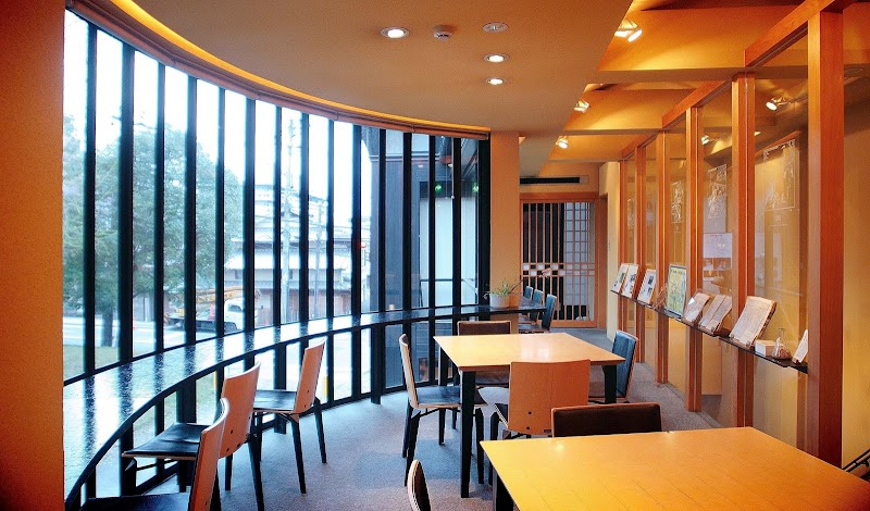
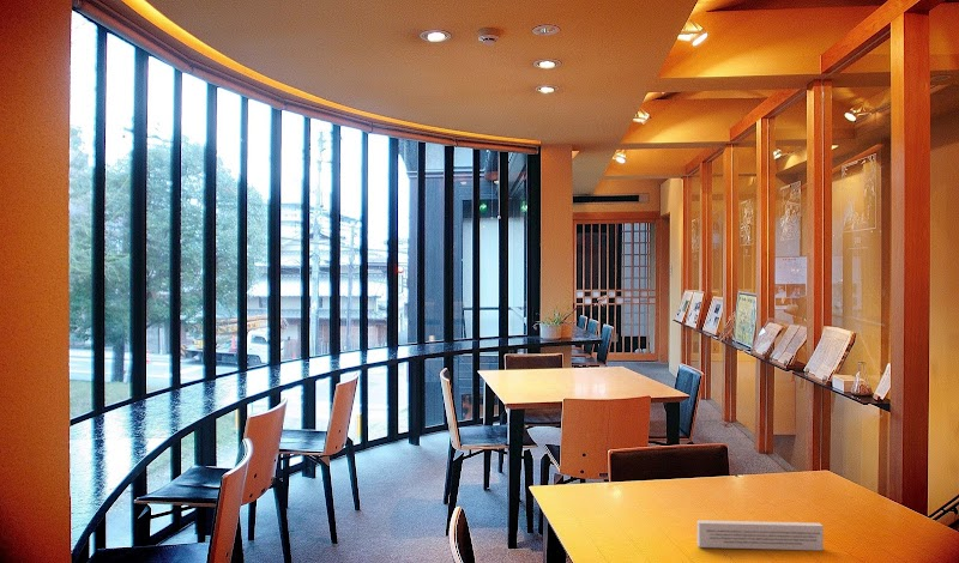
+ book (759, 534)
